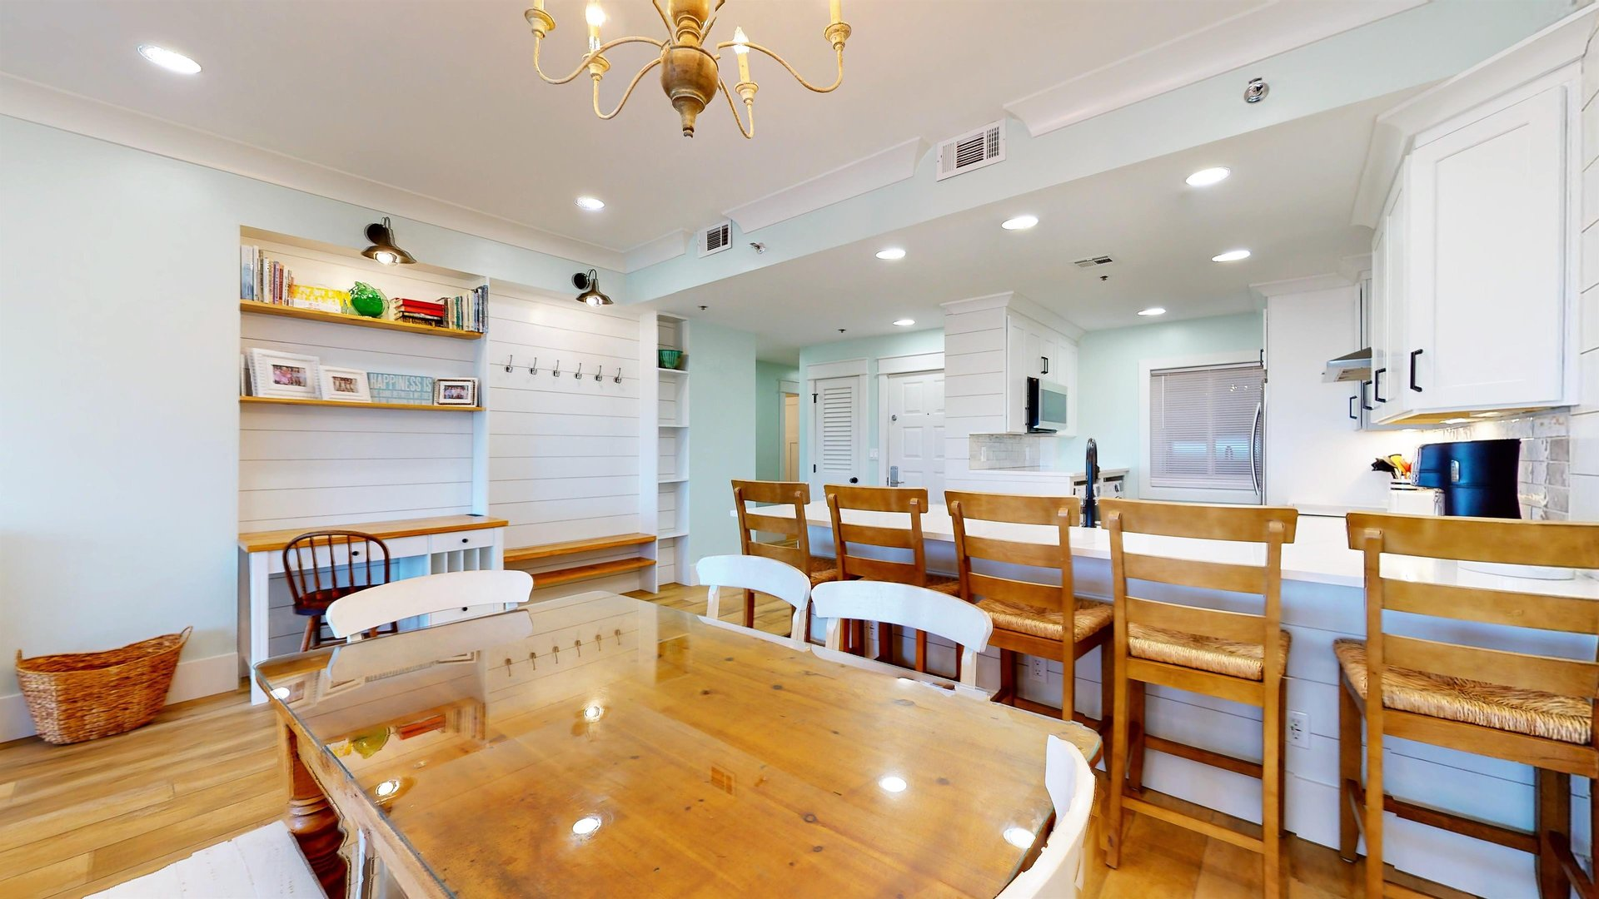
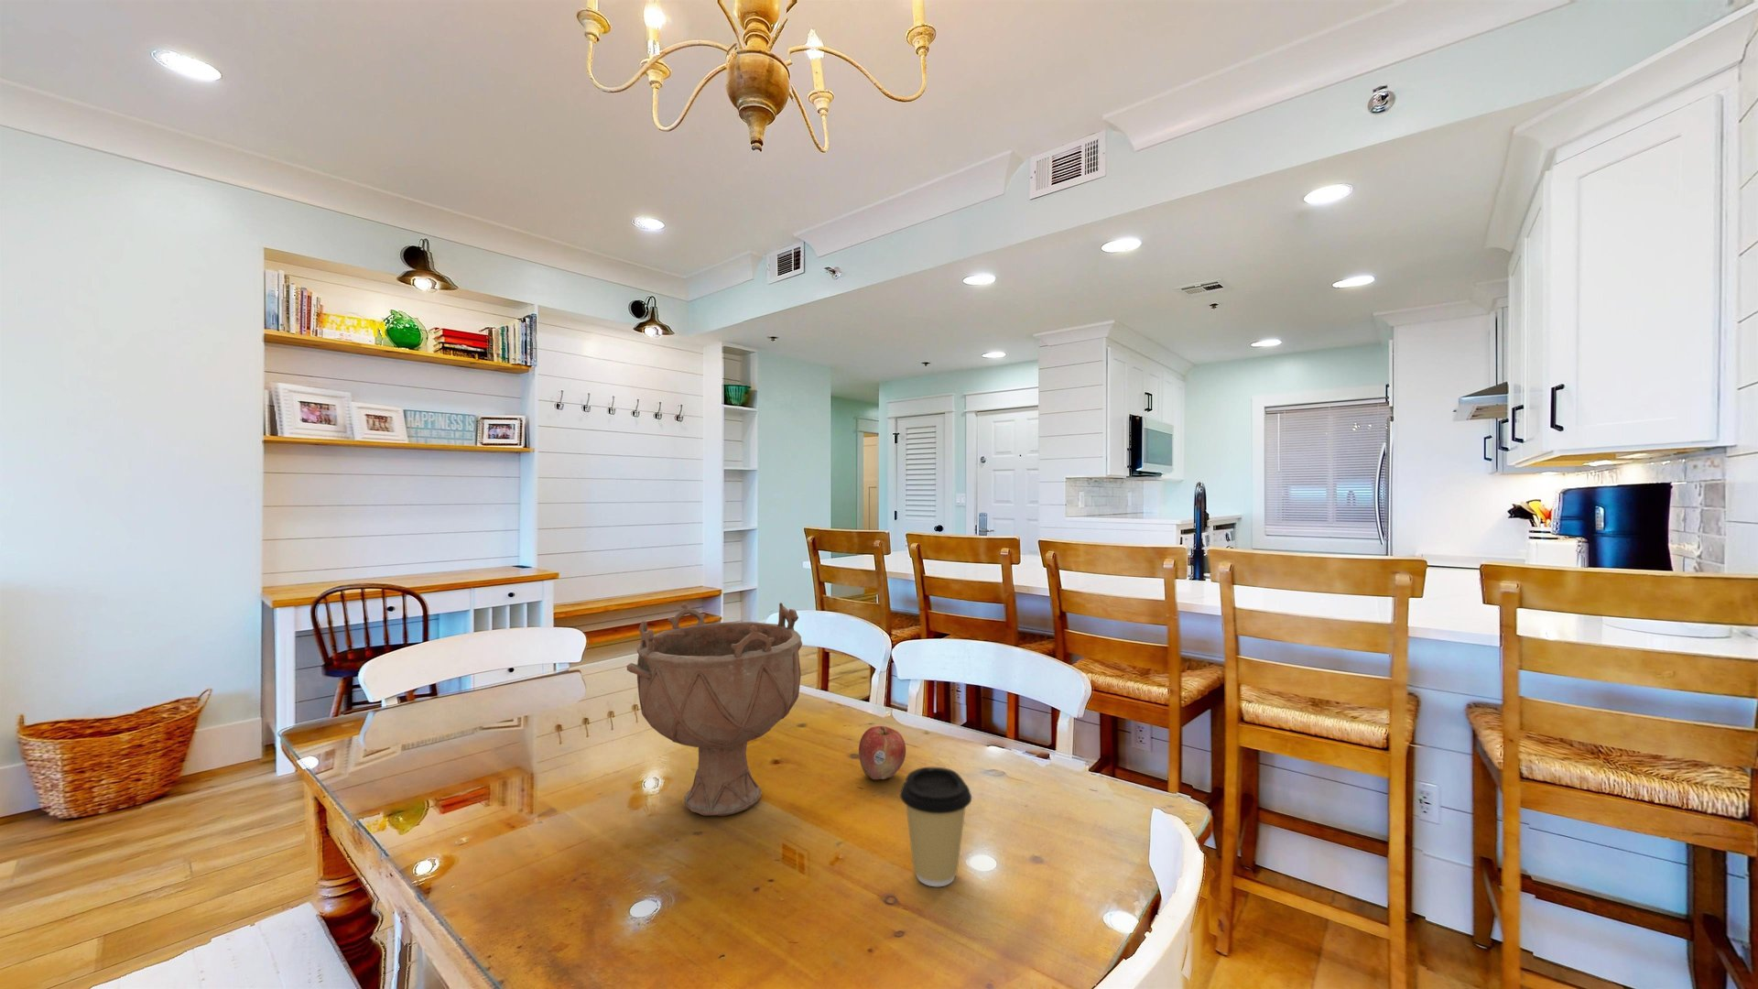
+ coffee cup (935, 827)
+ fruit (883, 749)
+ decorative bowl (720, 705)
